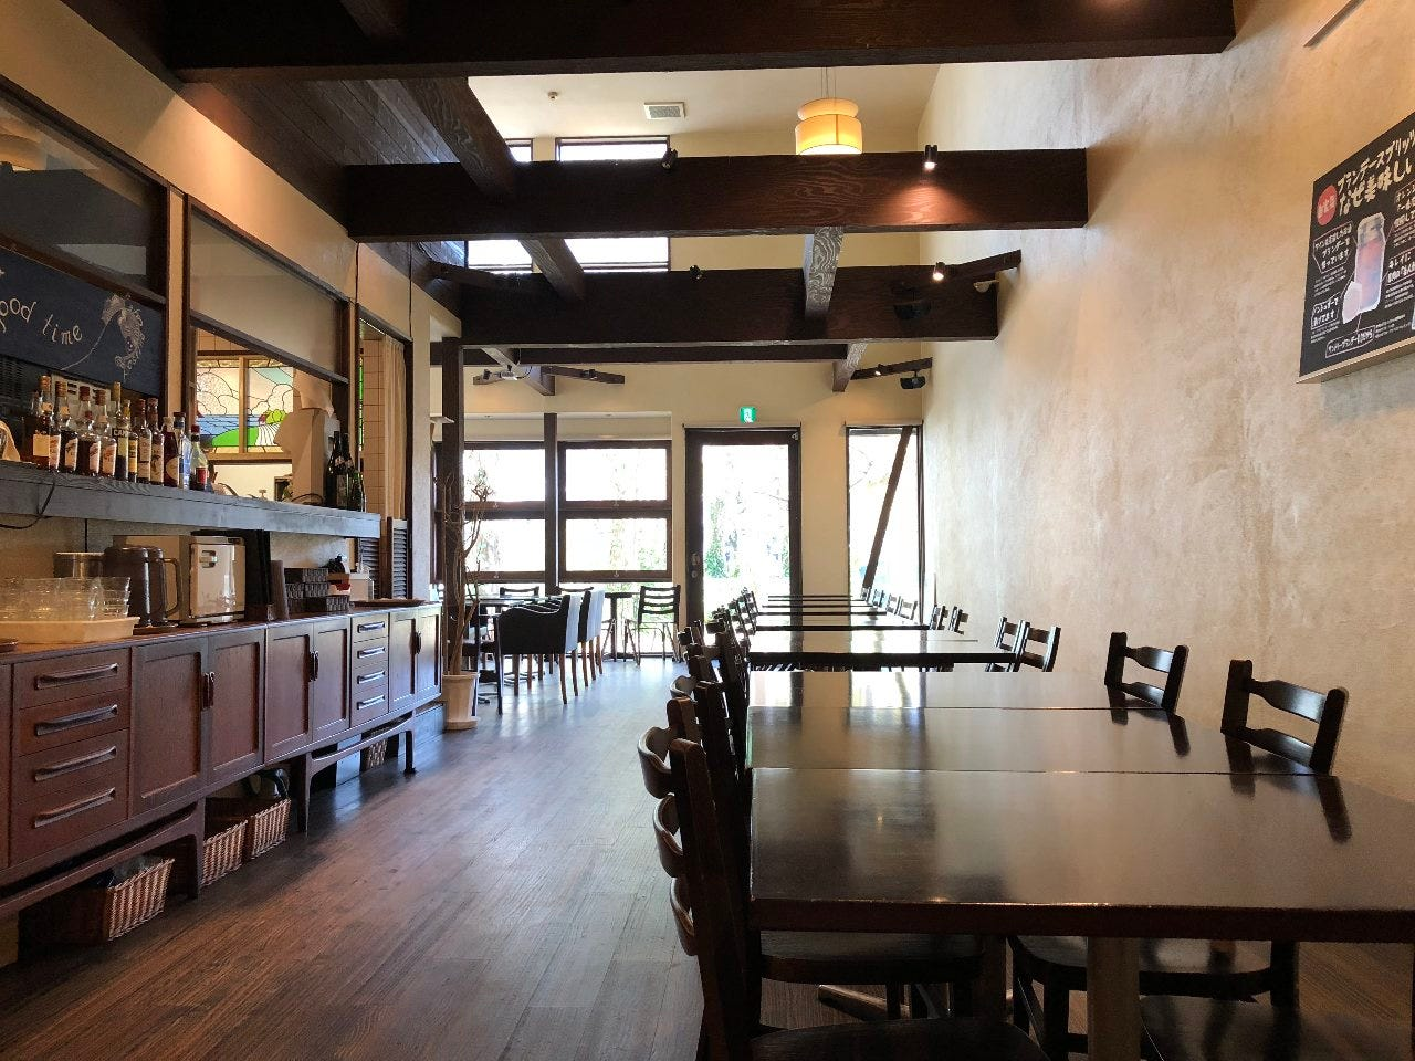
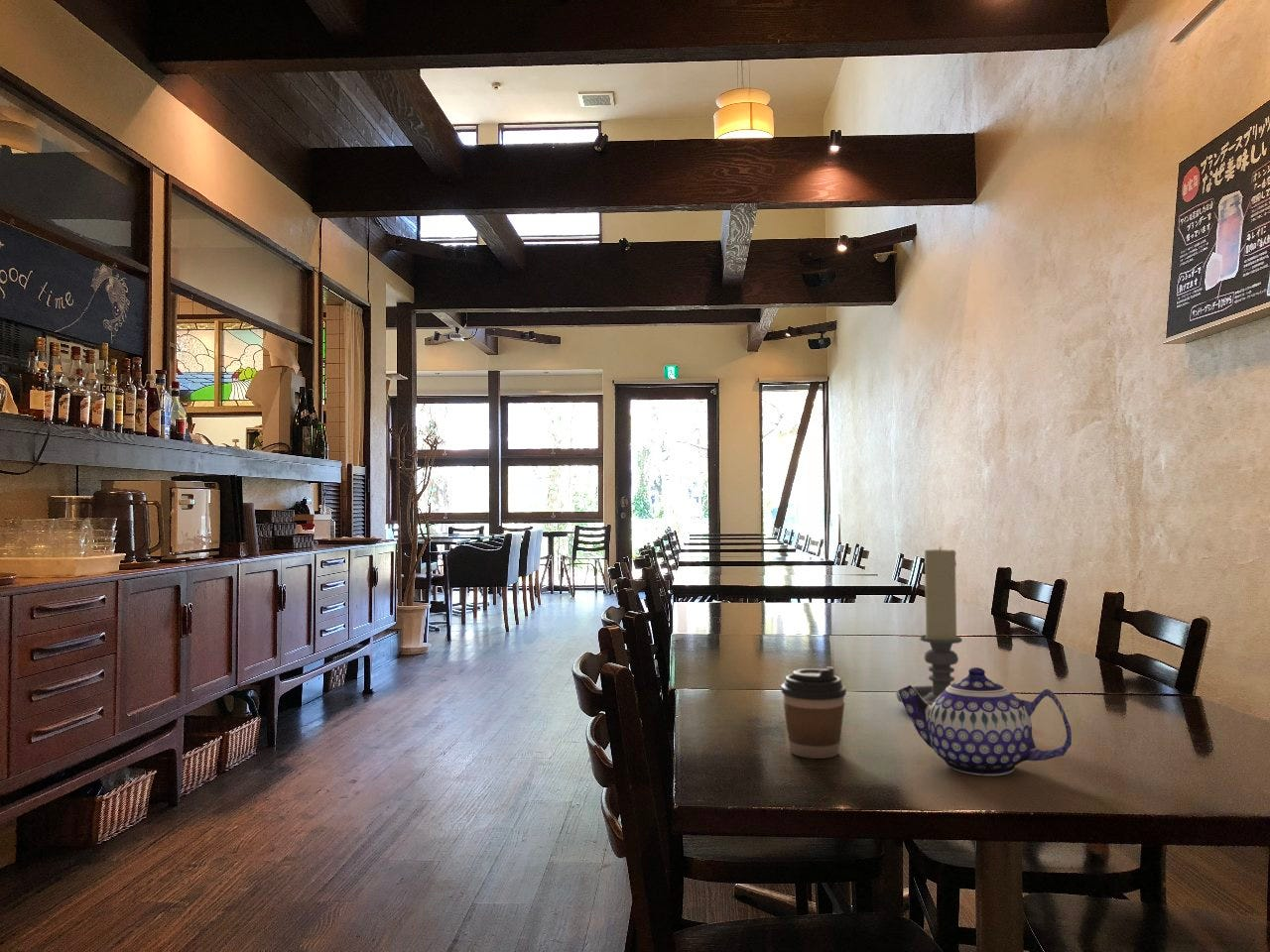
+ teapot (980, 716)
+ coffee cup (814, 709)
+ candle holder (950, 628)
